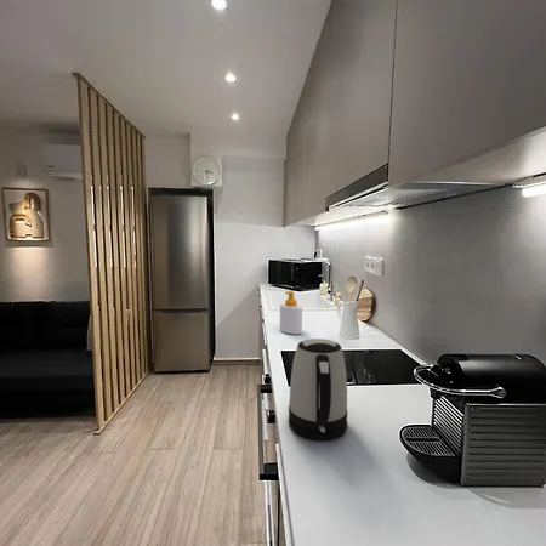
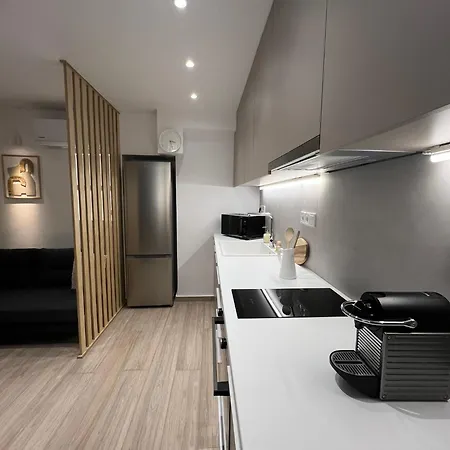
- kettle (319, 386)
- soap bottle (290, 311)
